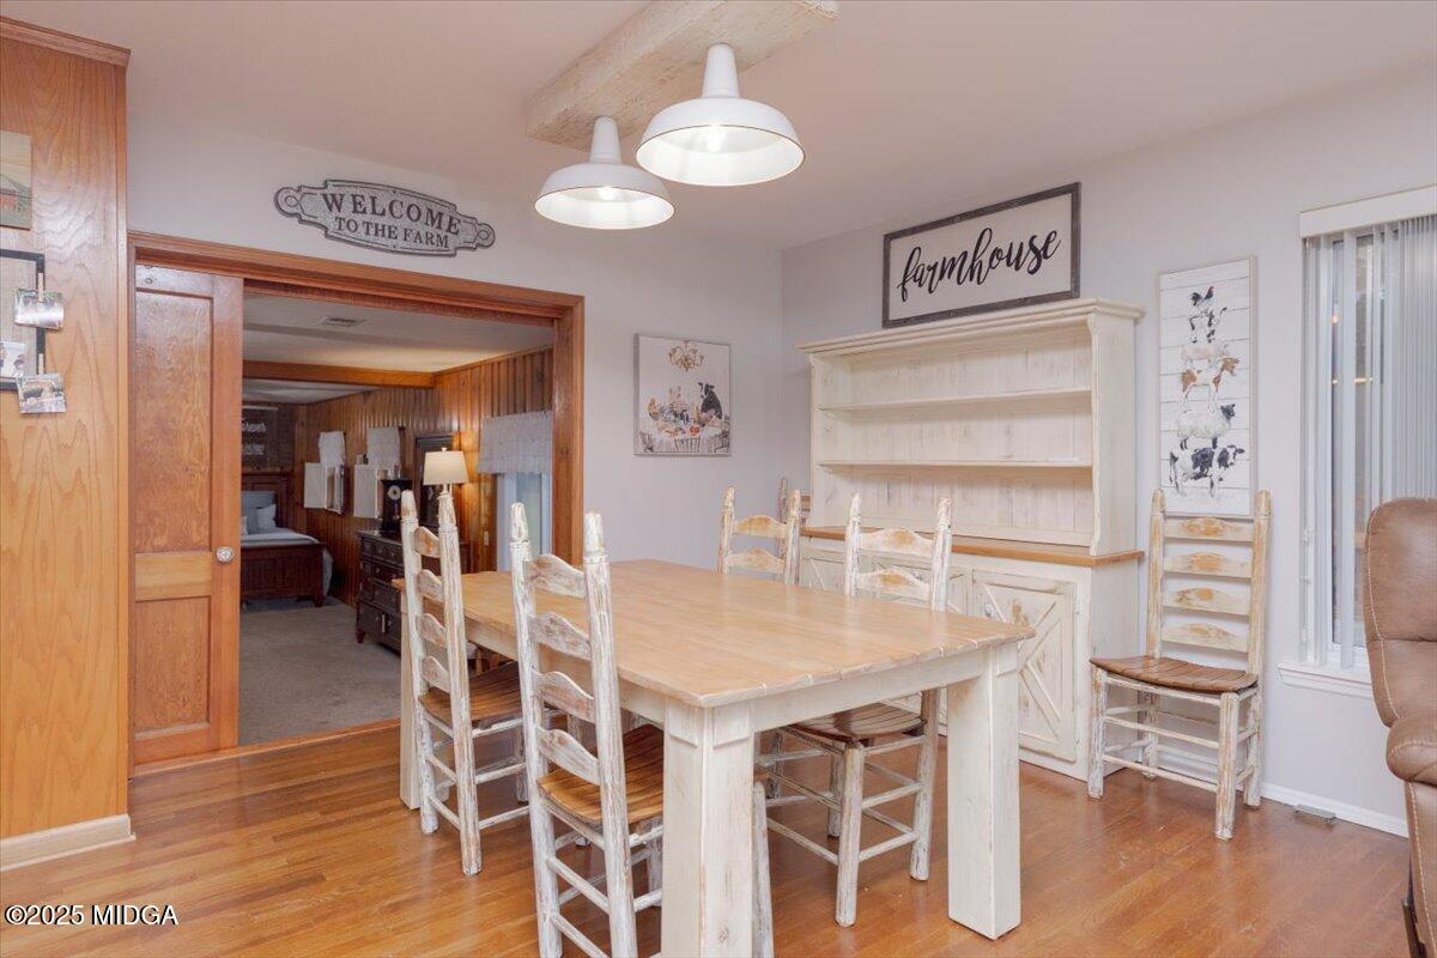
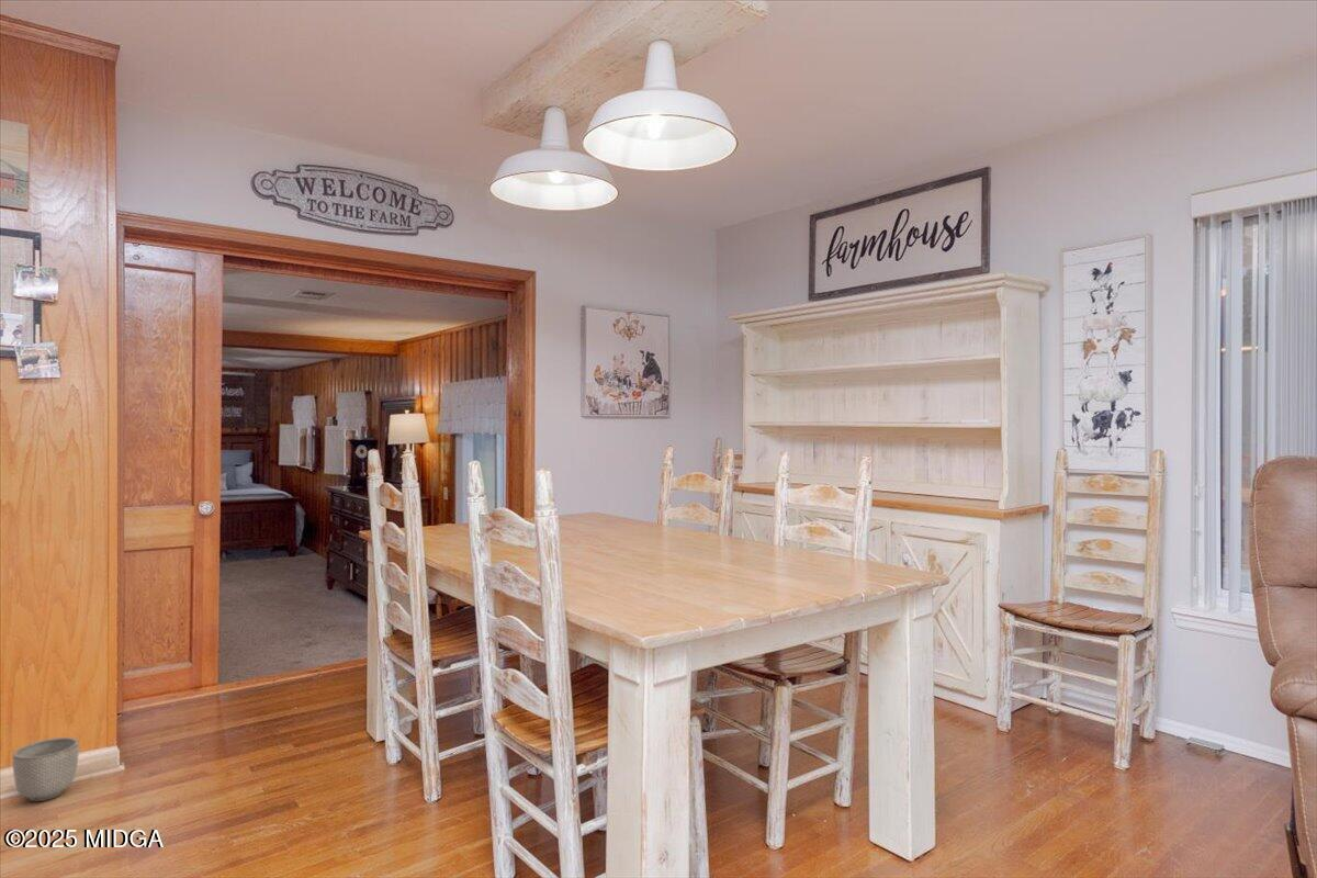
+ planter (46, 770)
